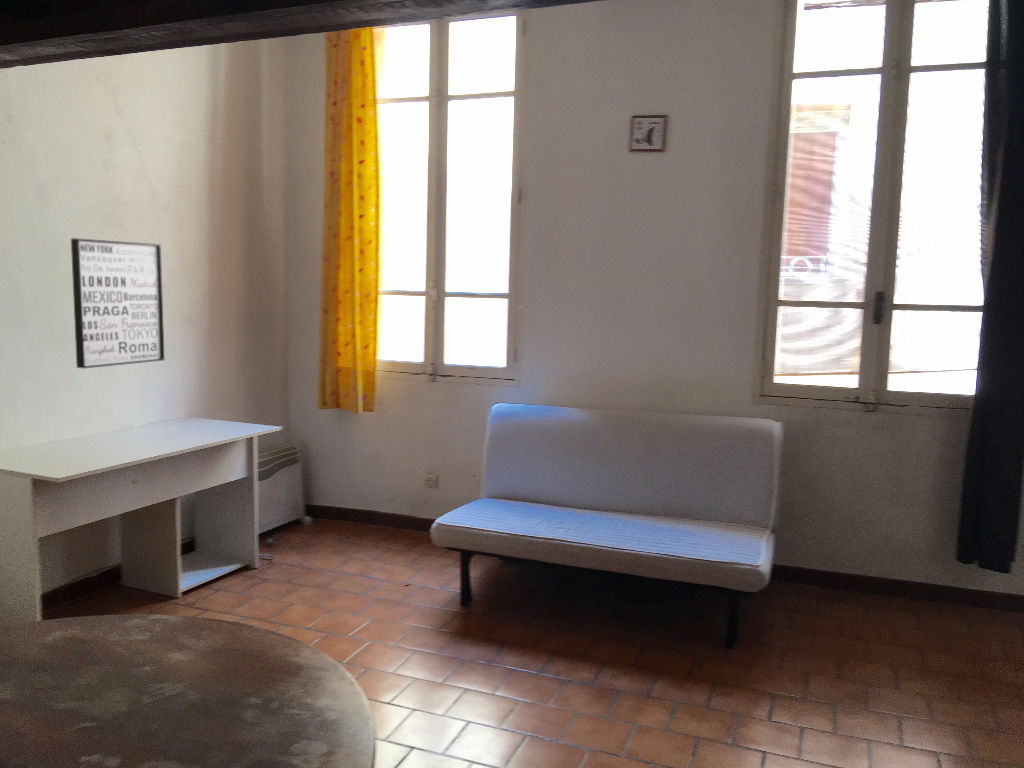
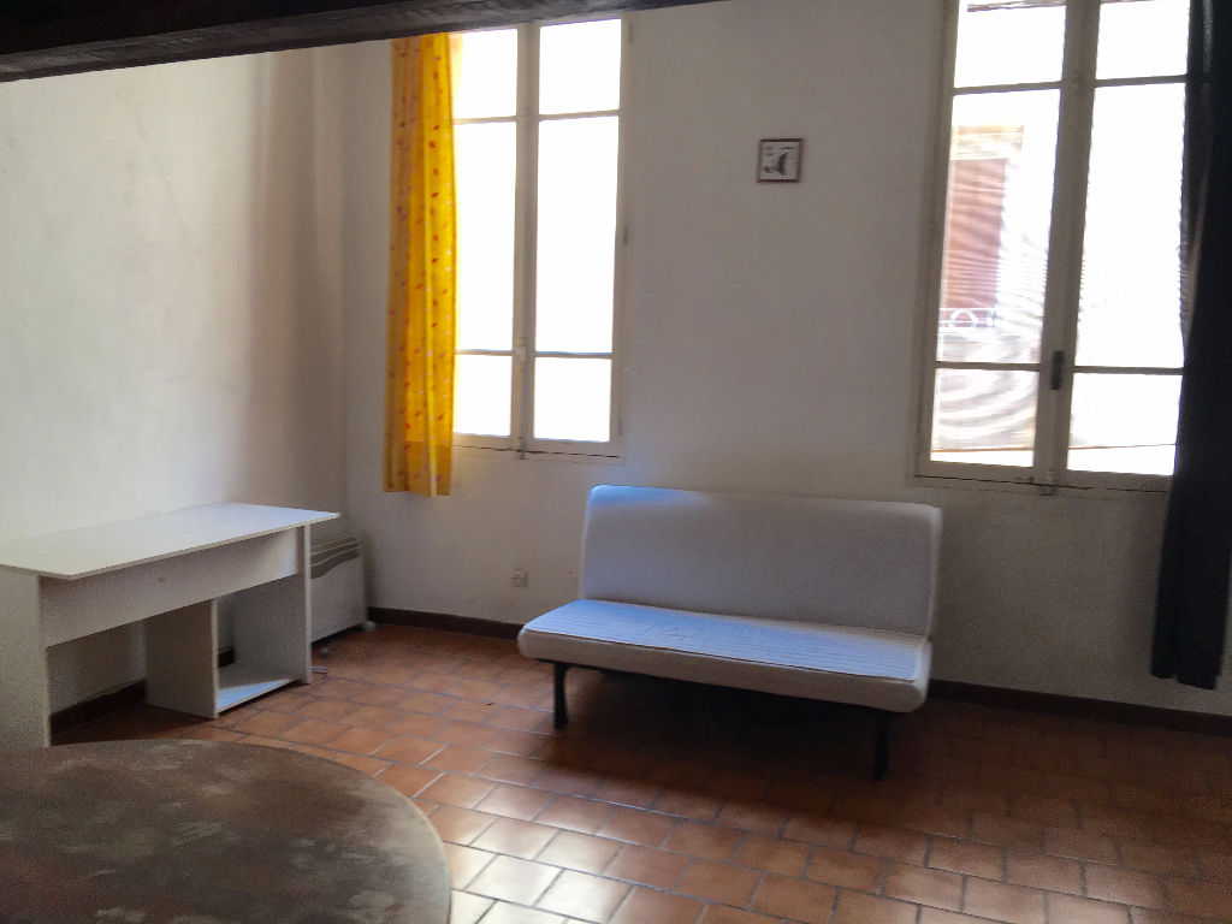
- wall art (120, 303)
